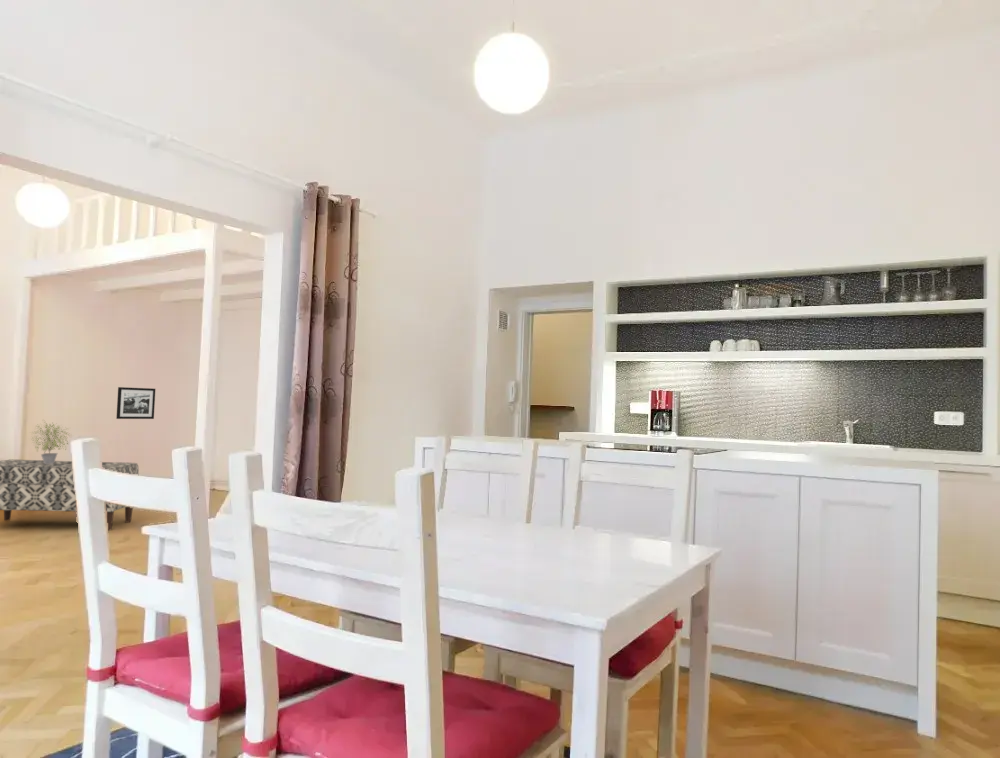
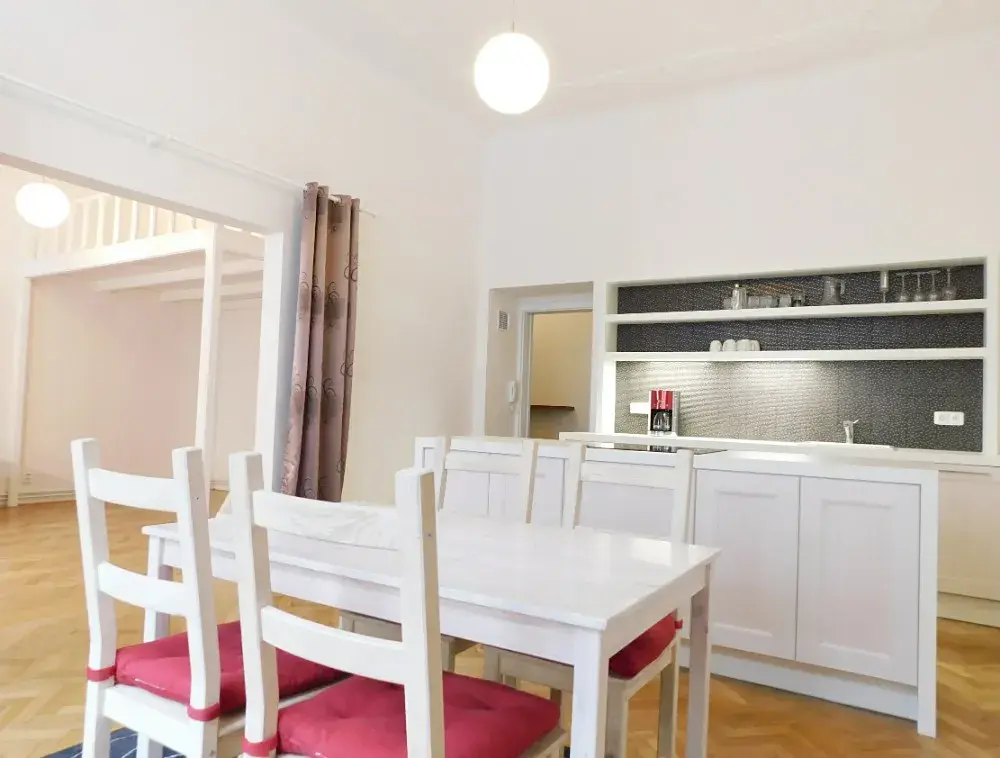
- bench (58, 494)
- picture frame (136, 403)
- potted plant (53, 441)
